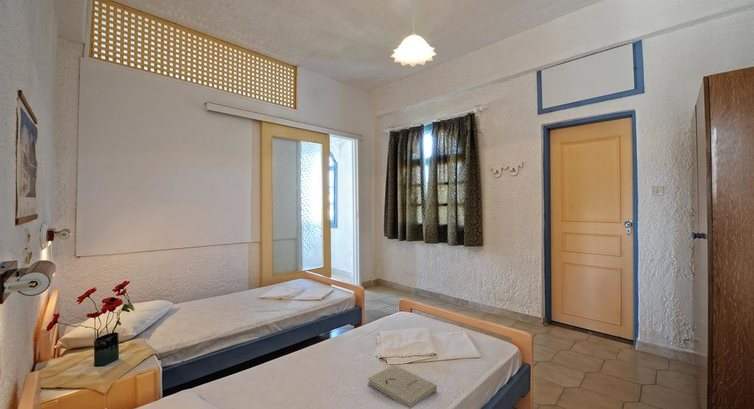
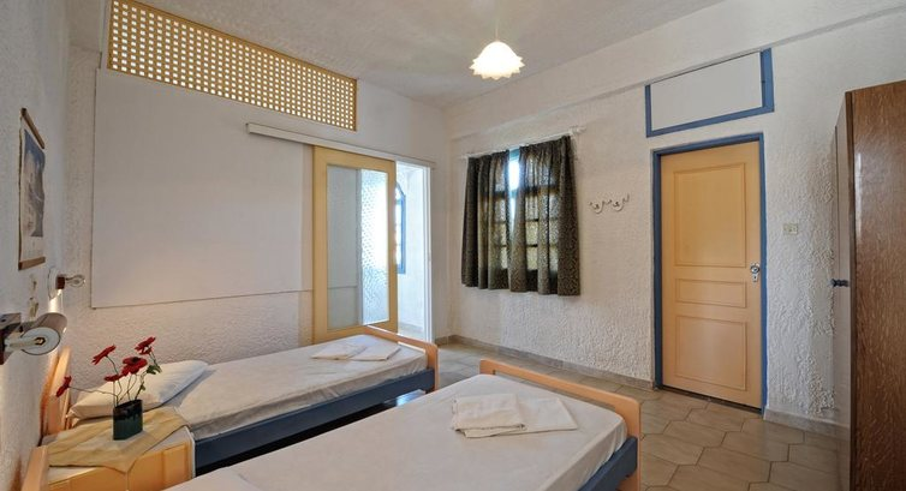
- book (401, 384)
